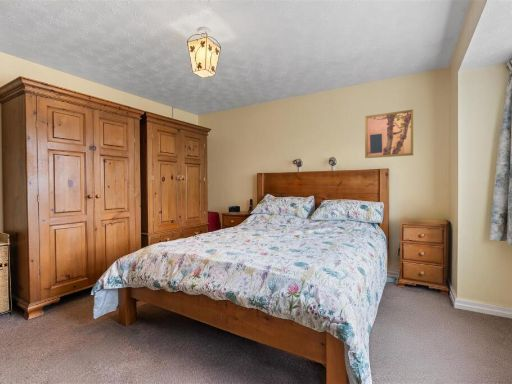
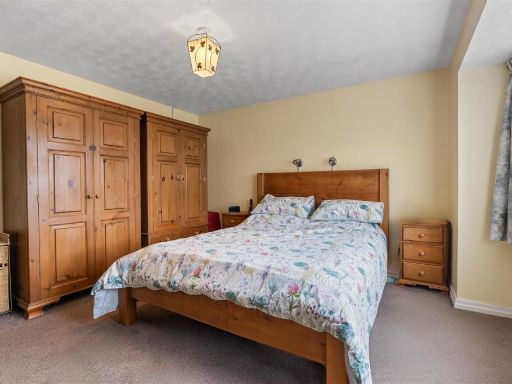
- wall art (388, 134)
